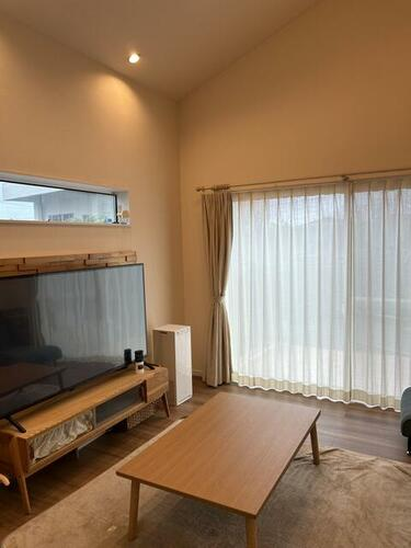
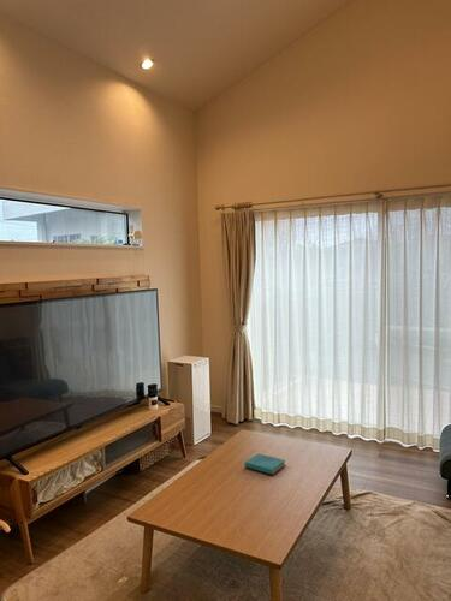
+ book (265, 463)
